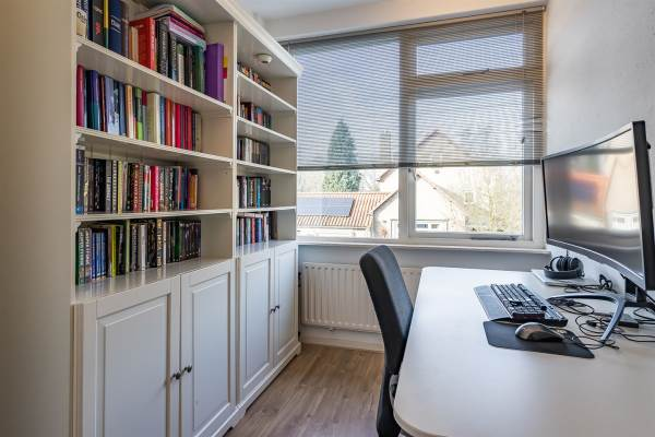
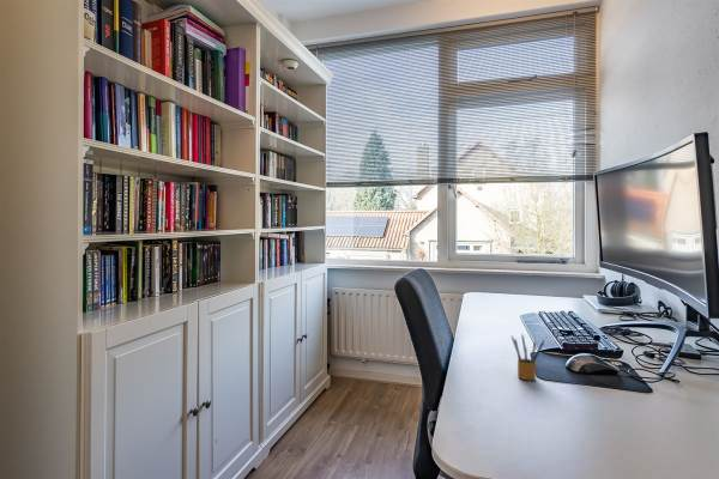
+ pencil box (526, 357)
